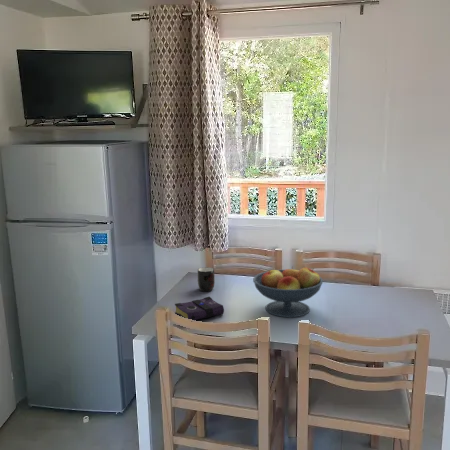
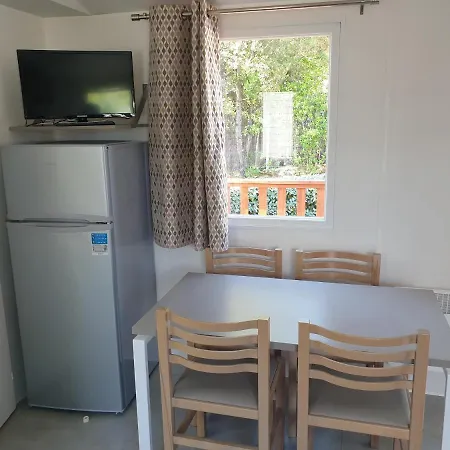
- book (199, 309)
- mug (207, 278)
- fruit bowl (287, 288)
